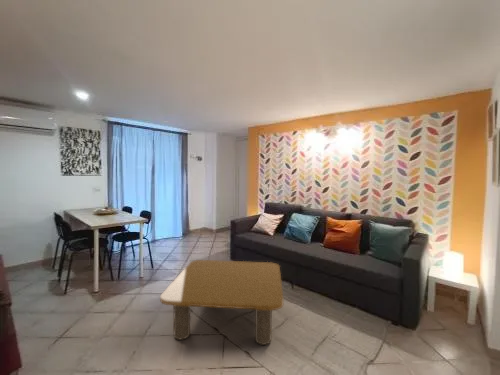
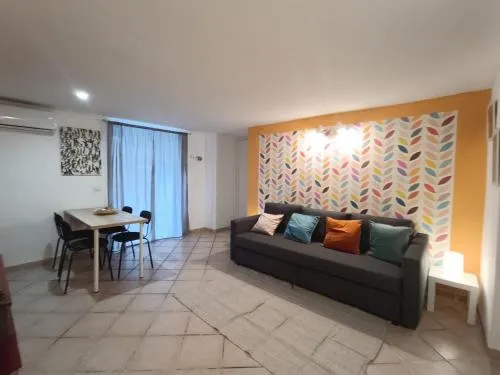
- coffee table (228, 296)
